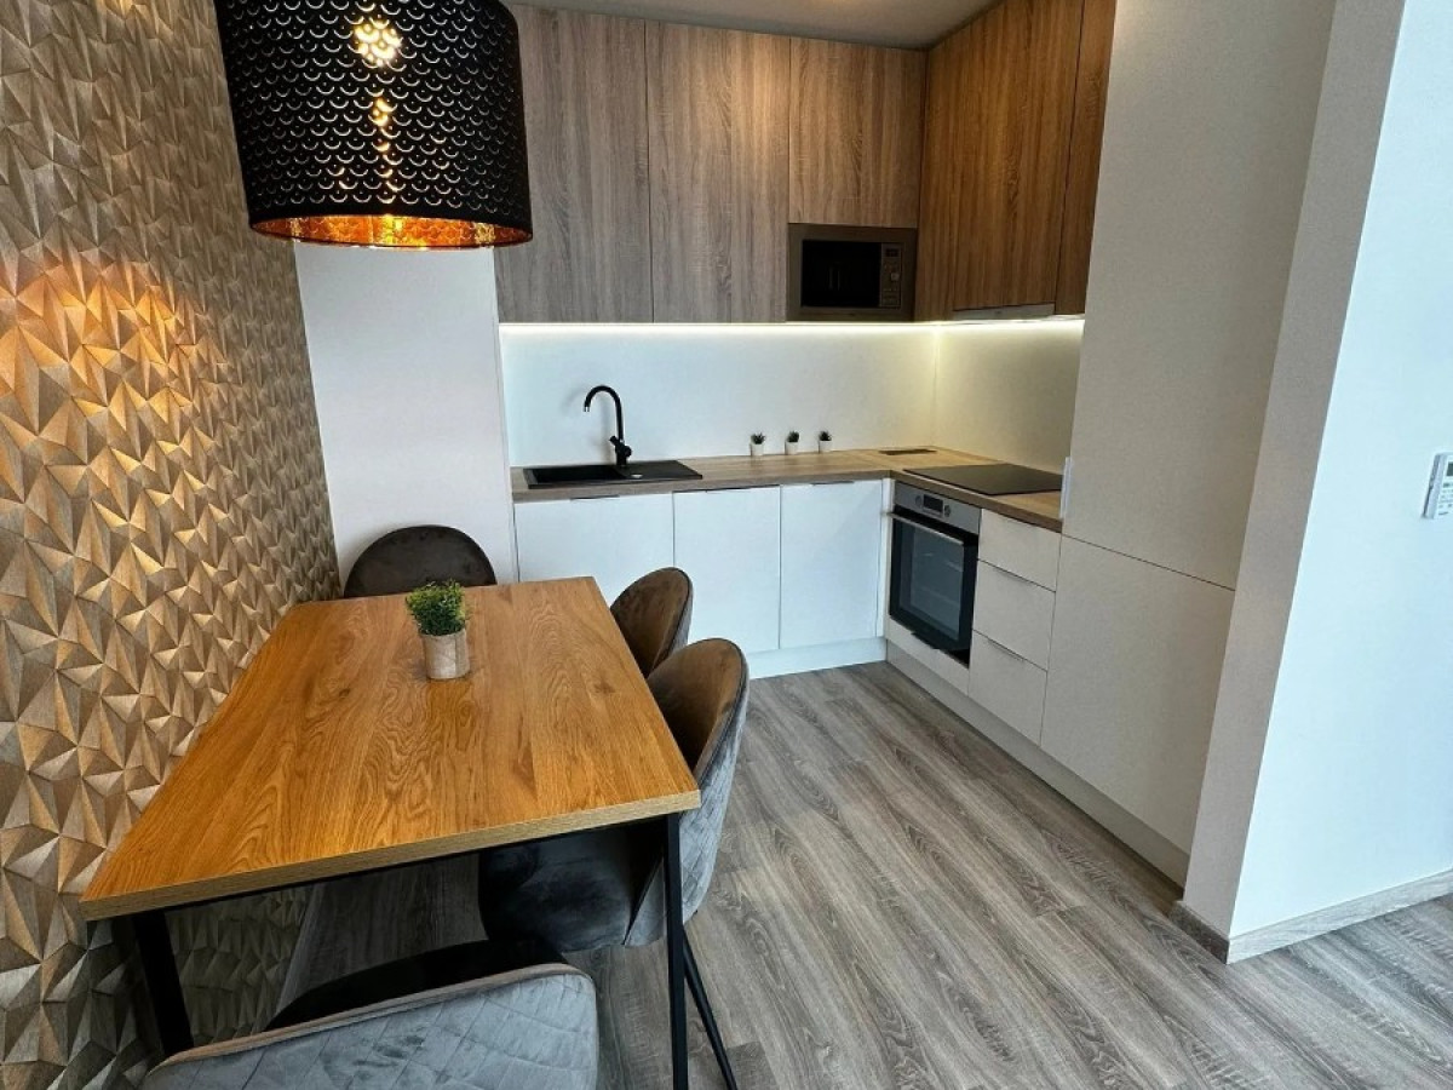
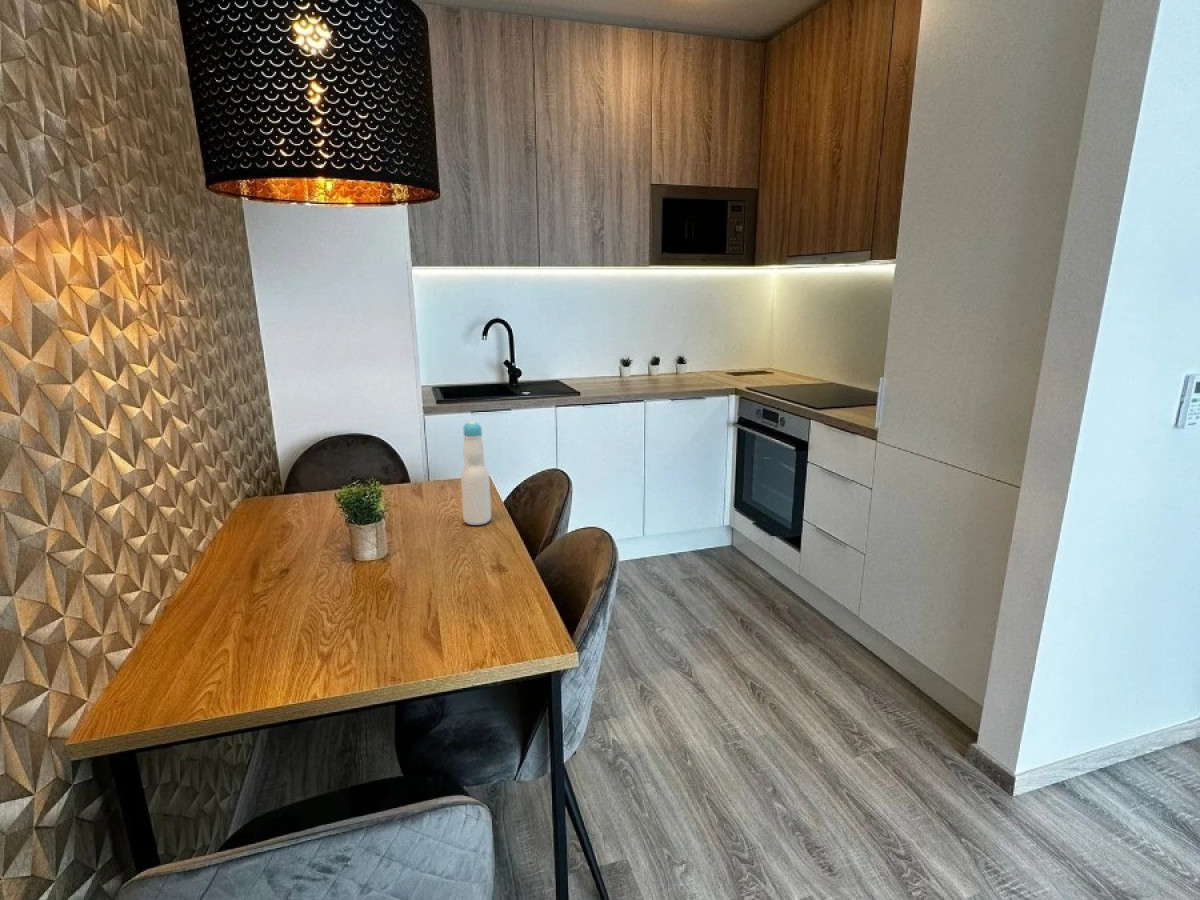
+ bottle (474, 472)
